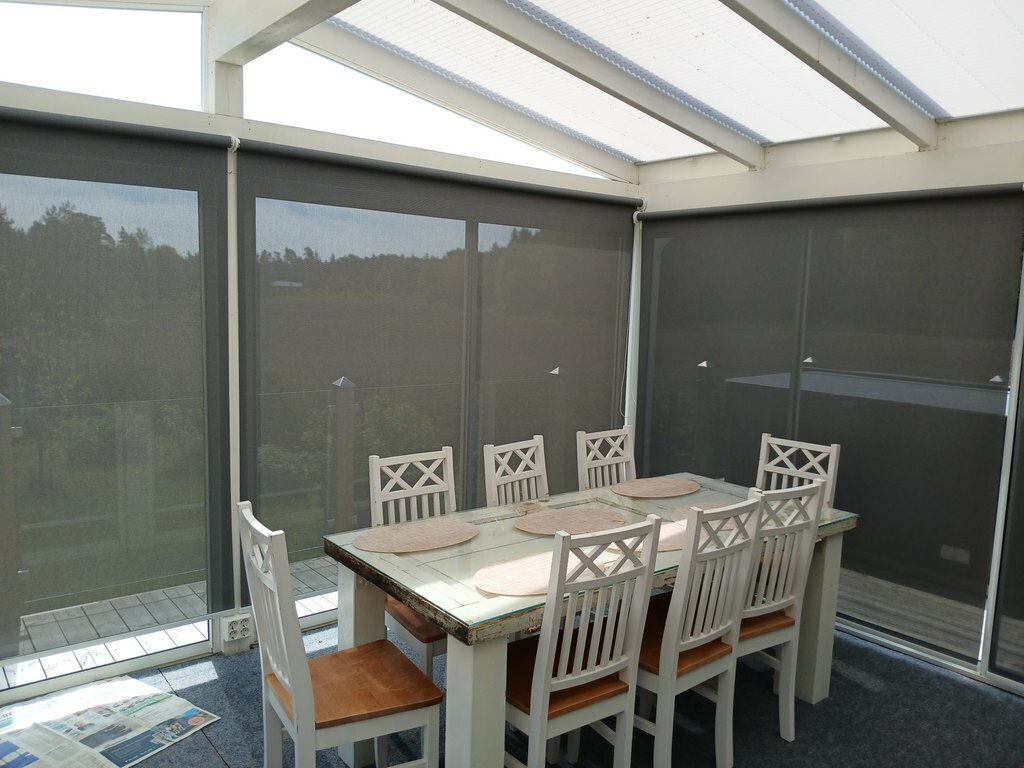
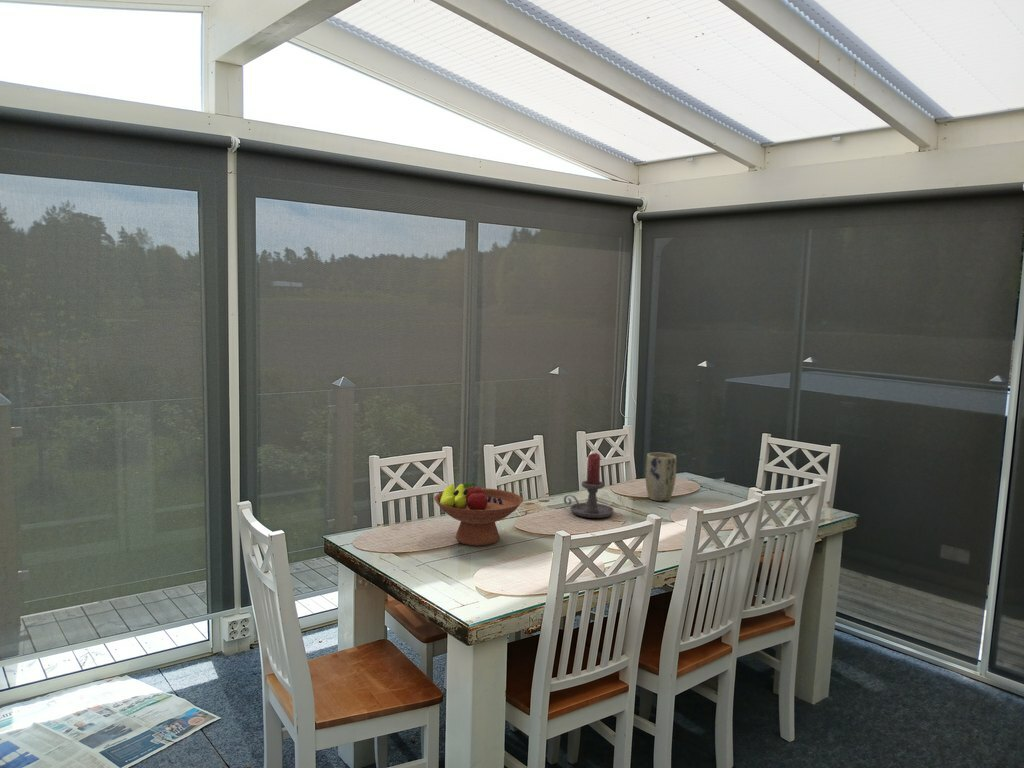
+ plant pot (660, 477)
+ candle holder (587, 482)
+ fruit bowl (478, 511)
